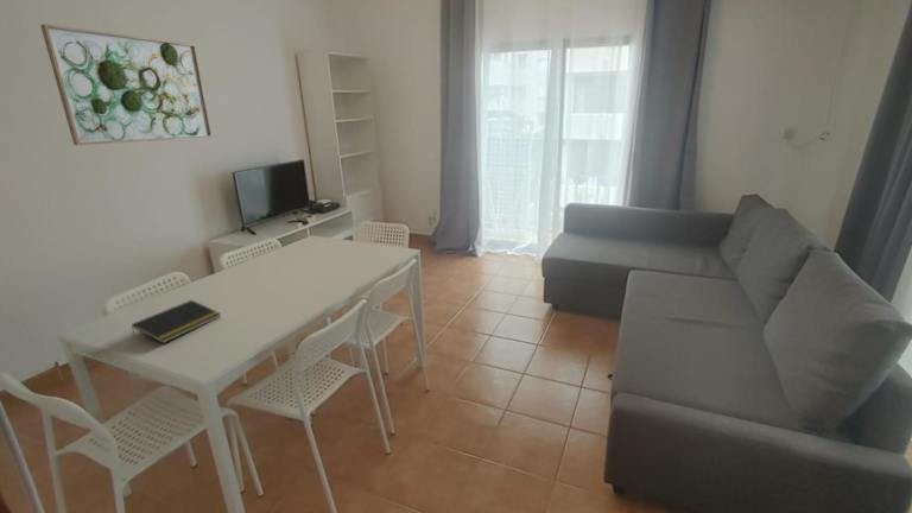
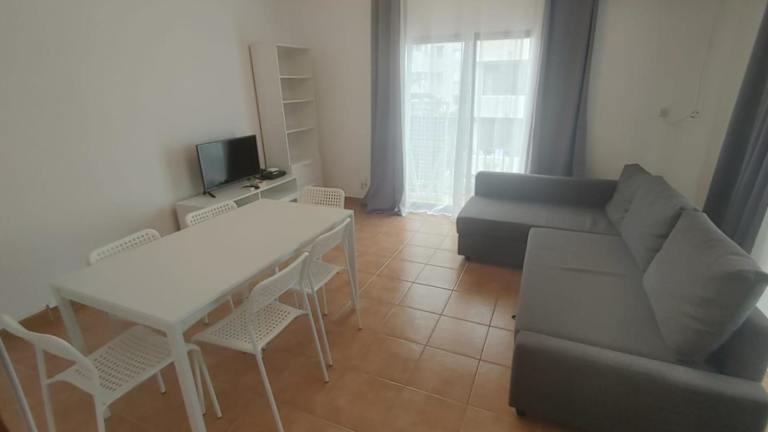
- notepad (178, 319)
- wall art (141, 89)
